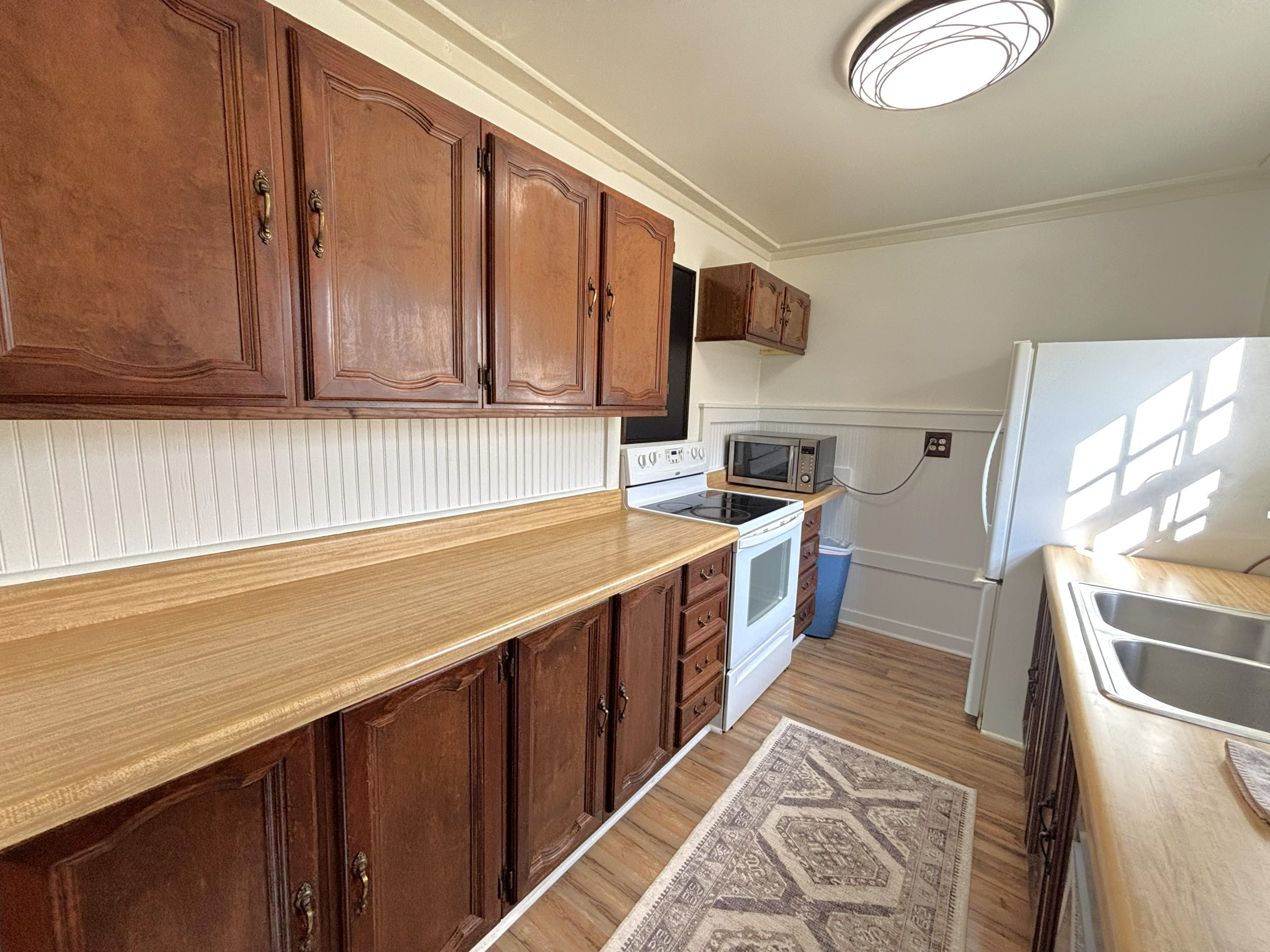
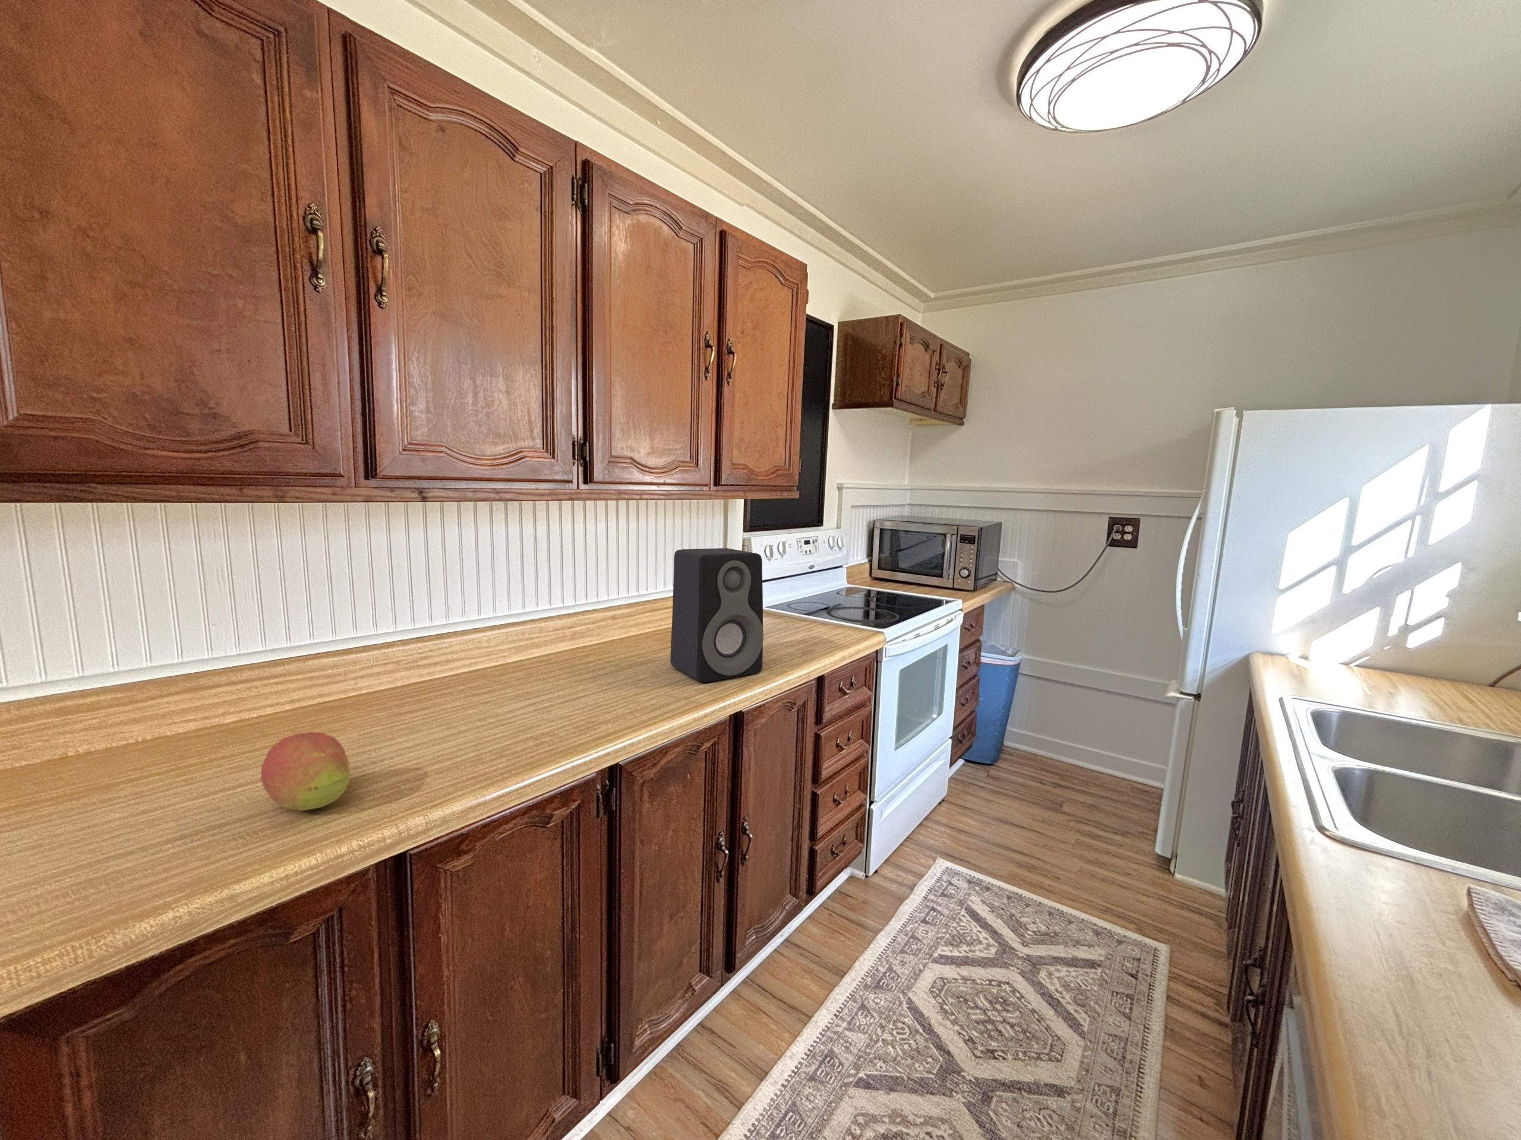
+ fruit (308, 771)
+ speaker (717, 612)
